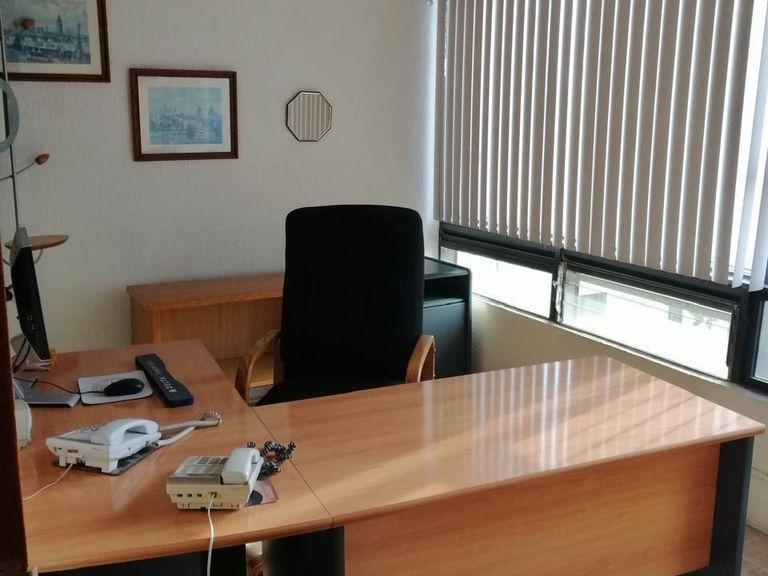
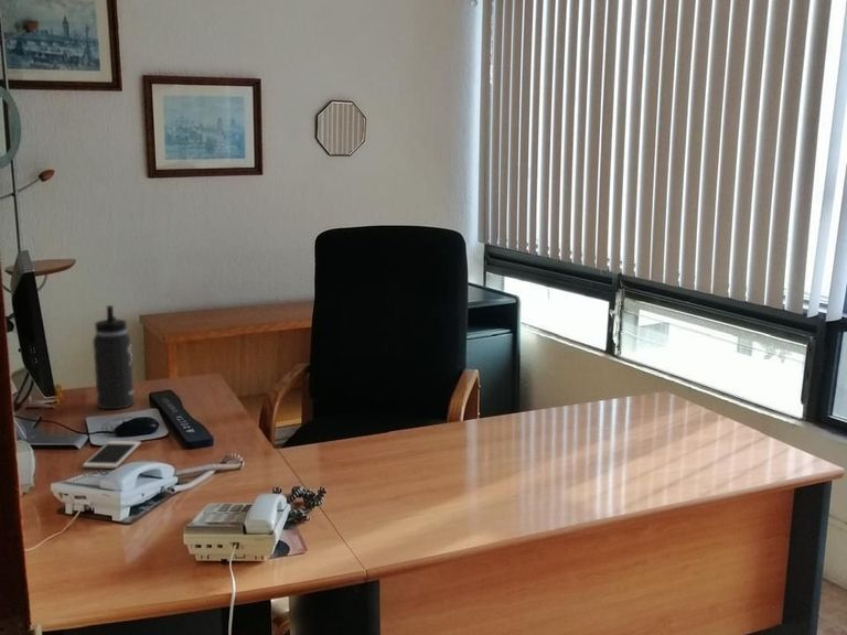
+ cell phone (112, 453)
+ thermos bottle (112, 354)
